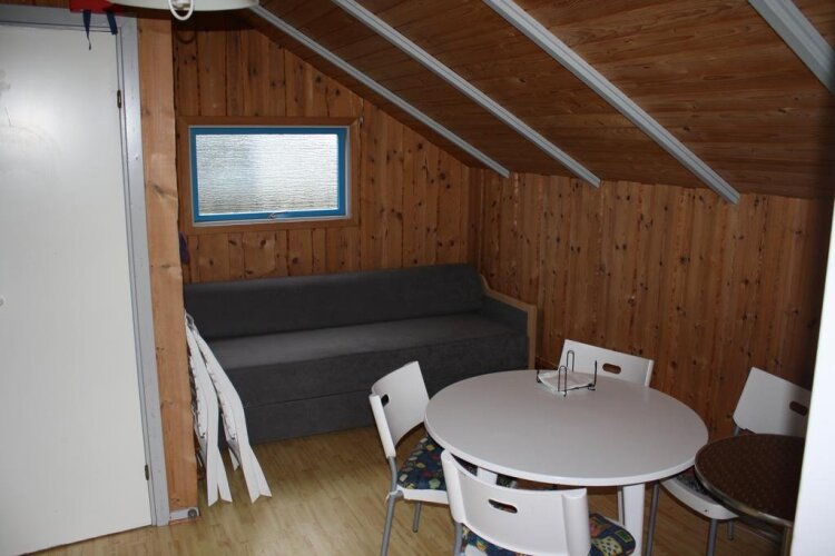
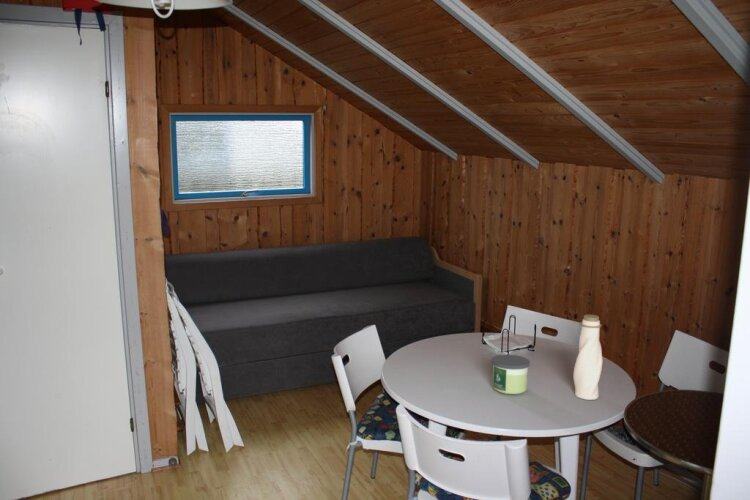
+ candle (510, 374)
+ water bottle (587, 355)
